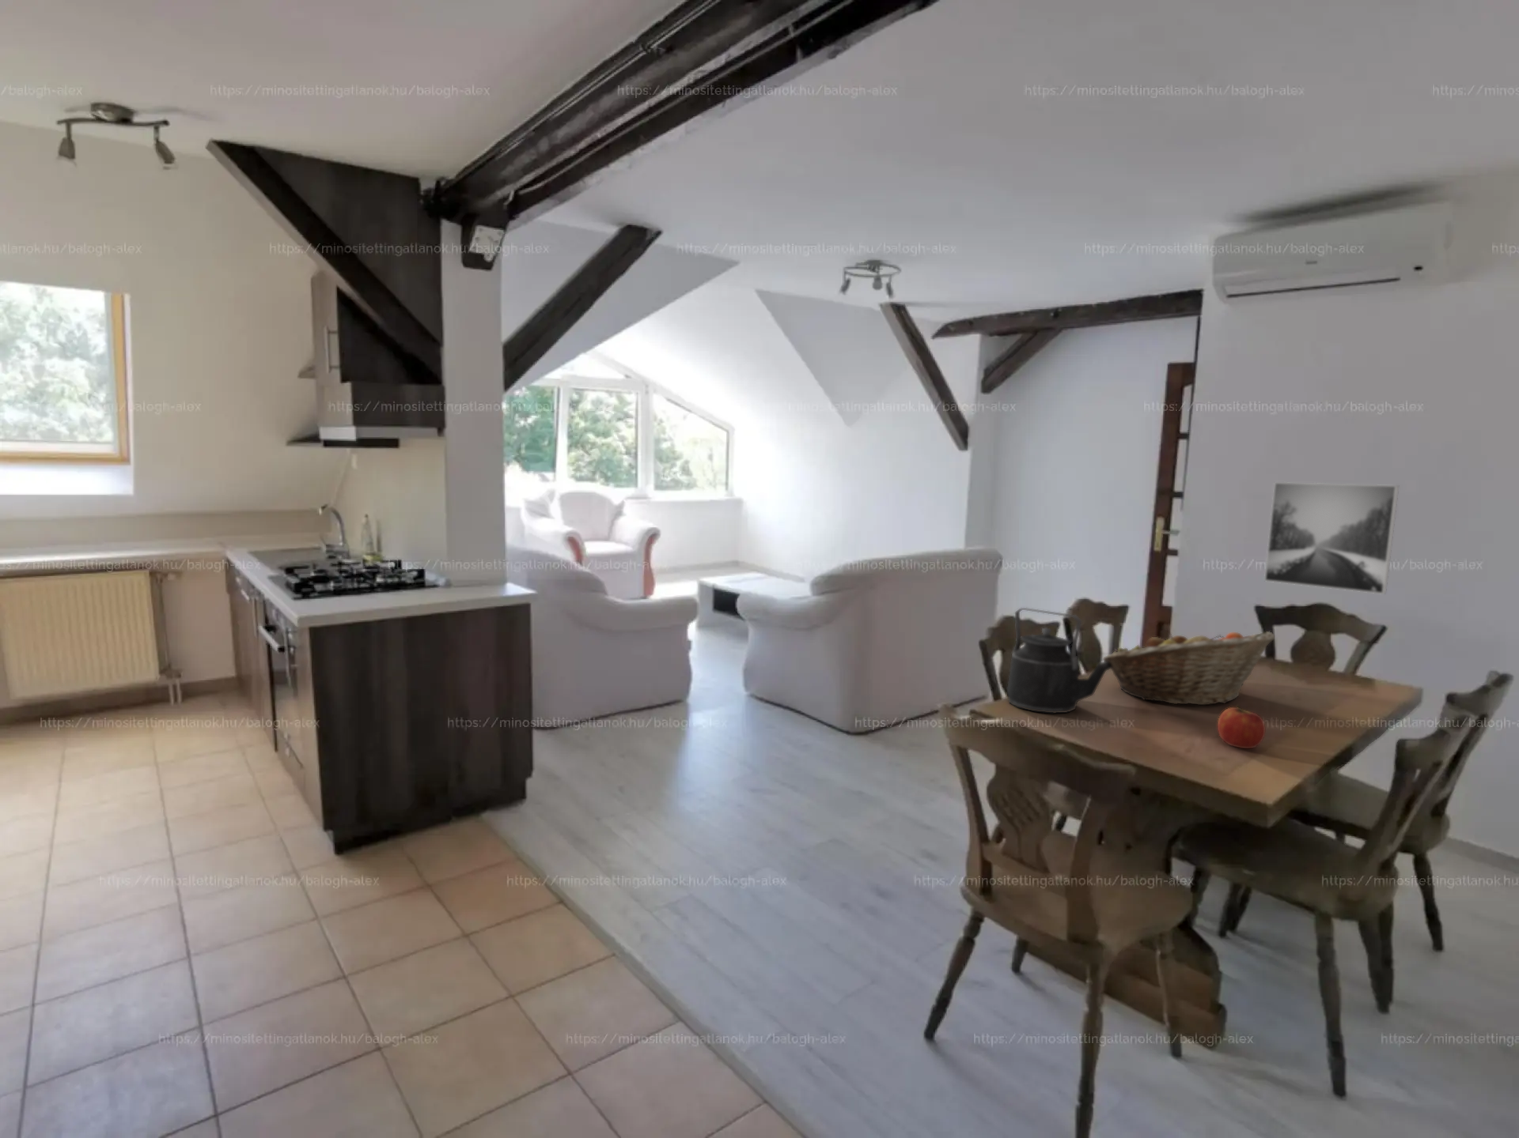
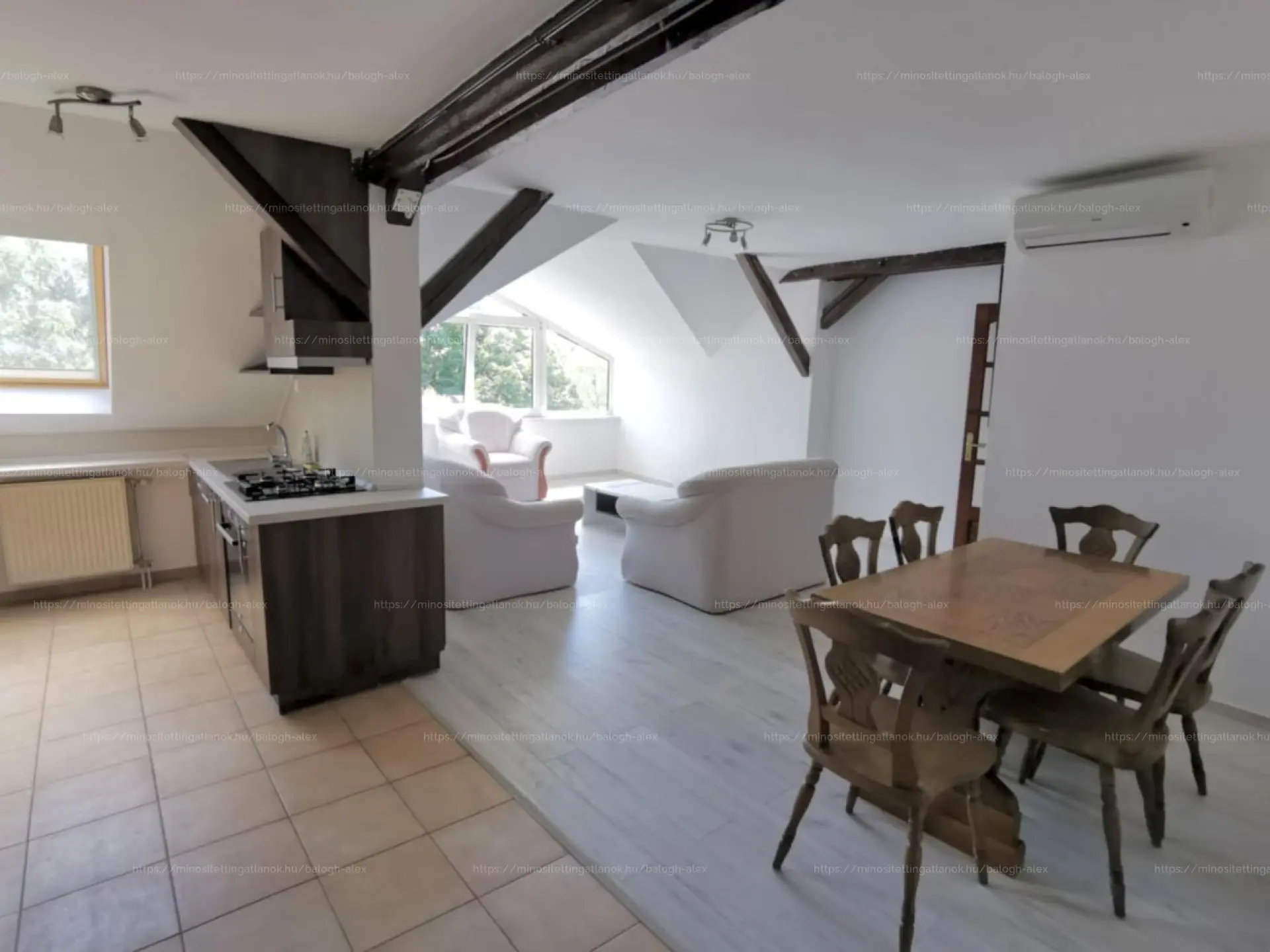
- kettle (1060, 661)
- apple (1242, 726)
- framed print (1328, 536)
- fruit basket (1186, 659)
